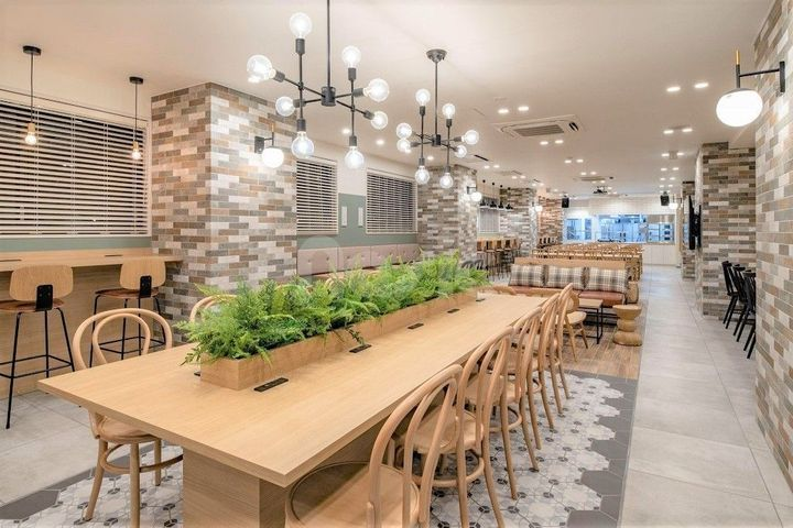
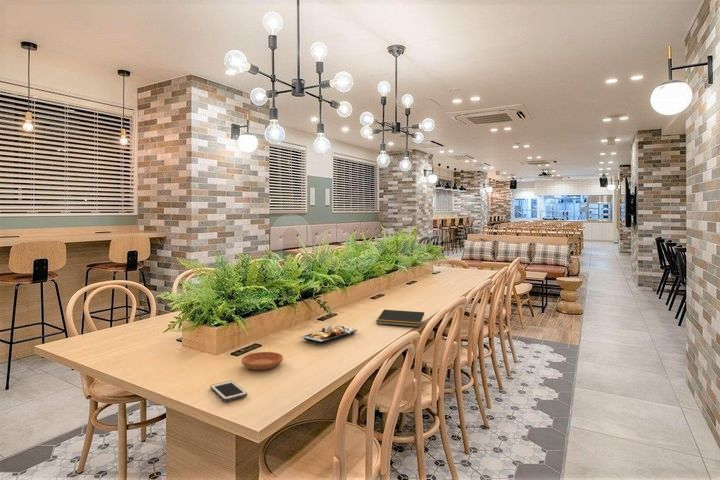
+ plate (332, 331)
+ cell phone (228, 390)
+ notepad (400, 317)
+ saucer (262, 361)
